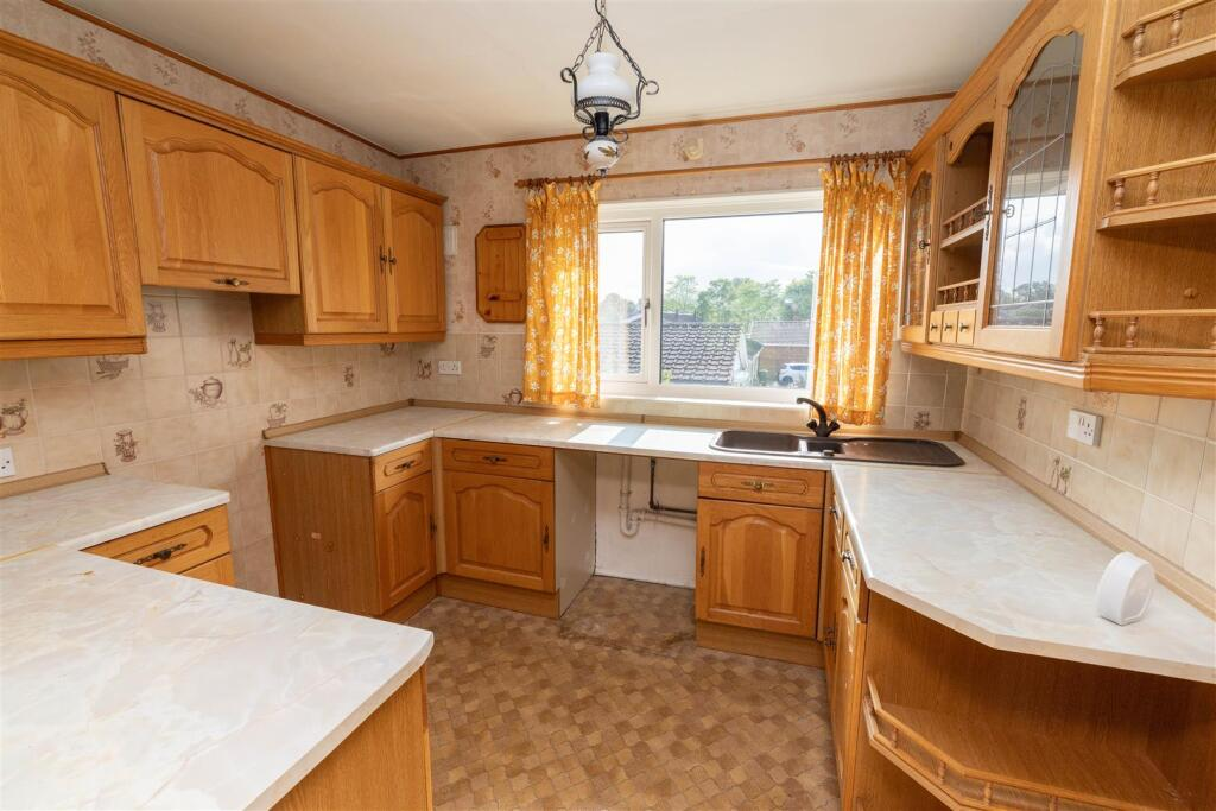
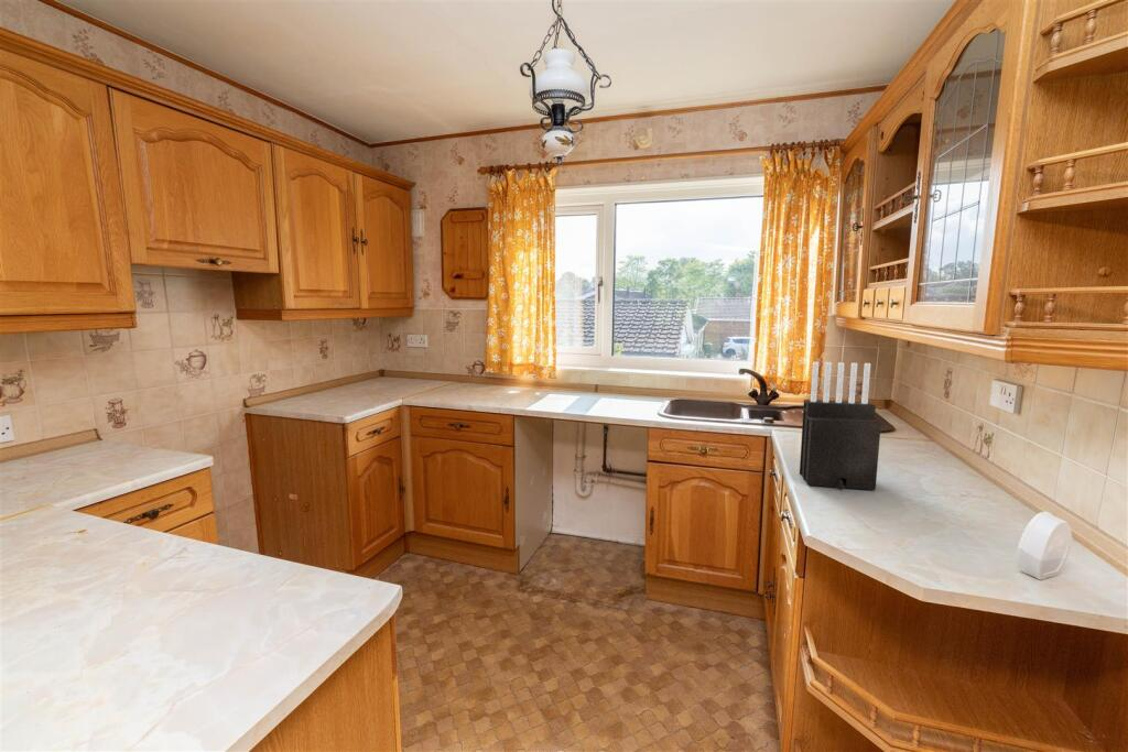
+ knife block (840, 424)
